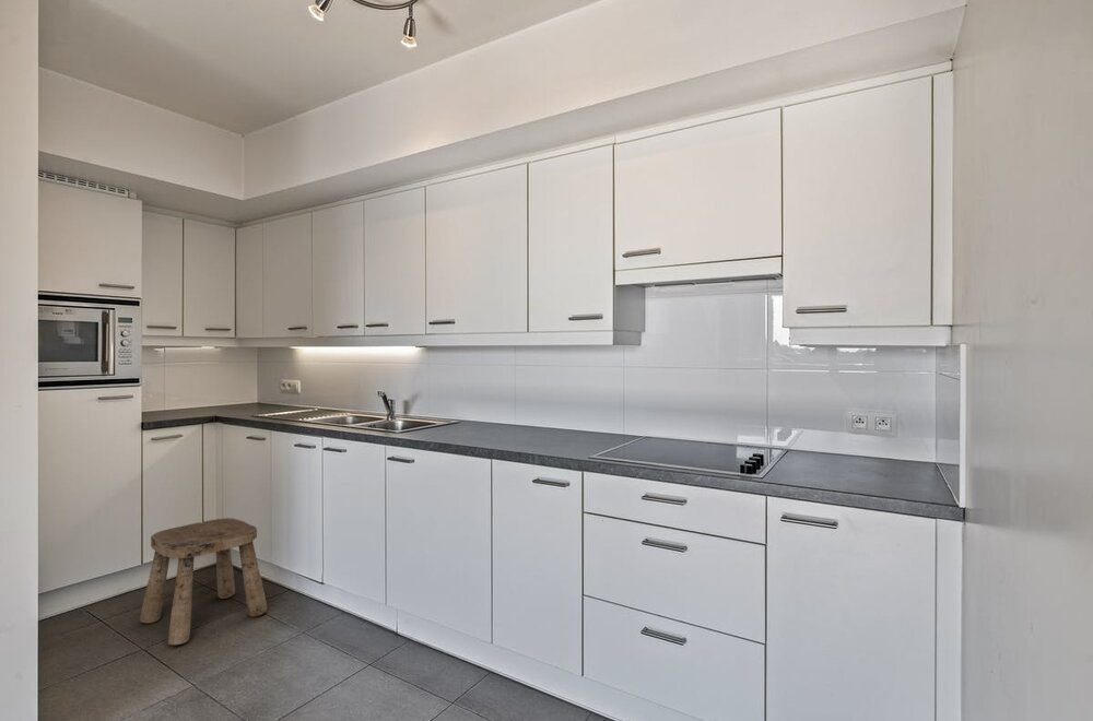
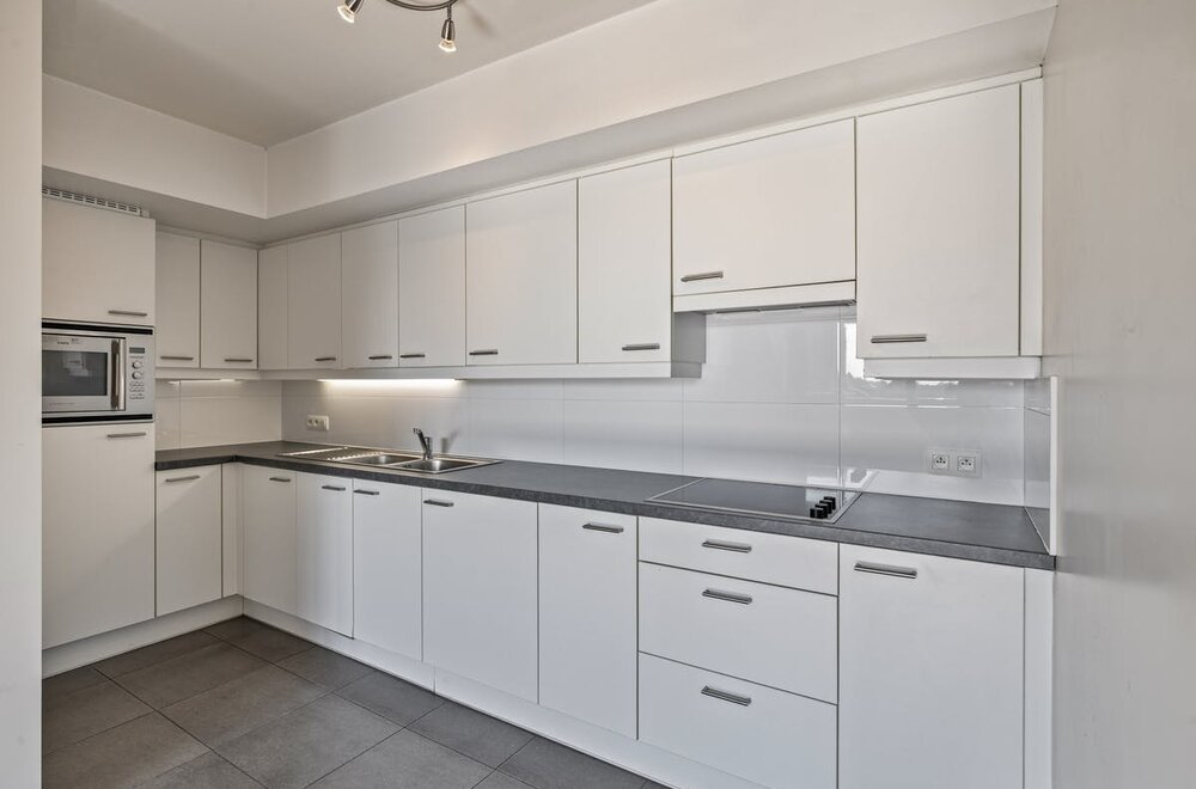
- stool (216, 574)
